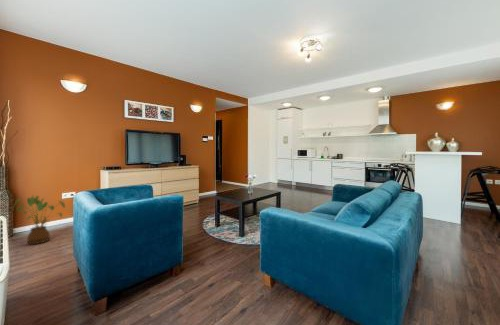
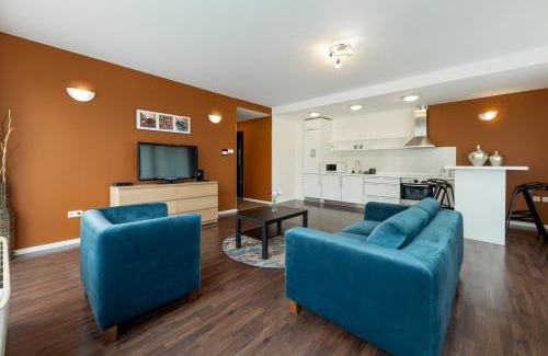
- house plant (40, 218)
